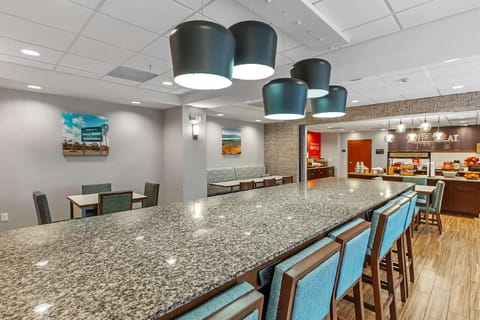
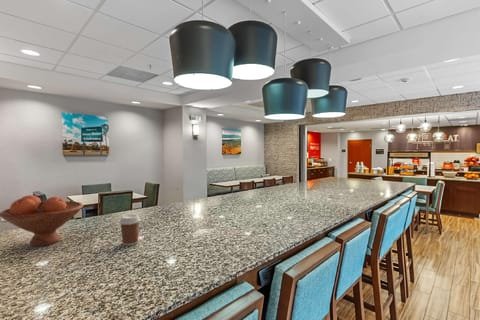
+ coffee cup (130, 229)
+ fruit bowl (44, 218)
